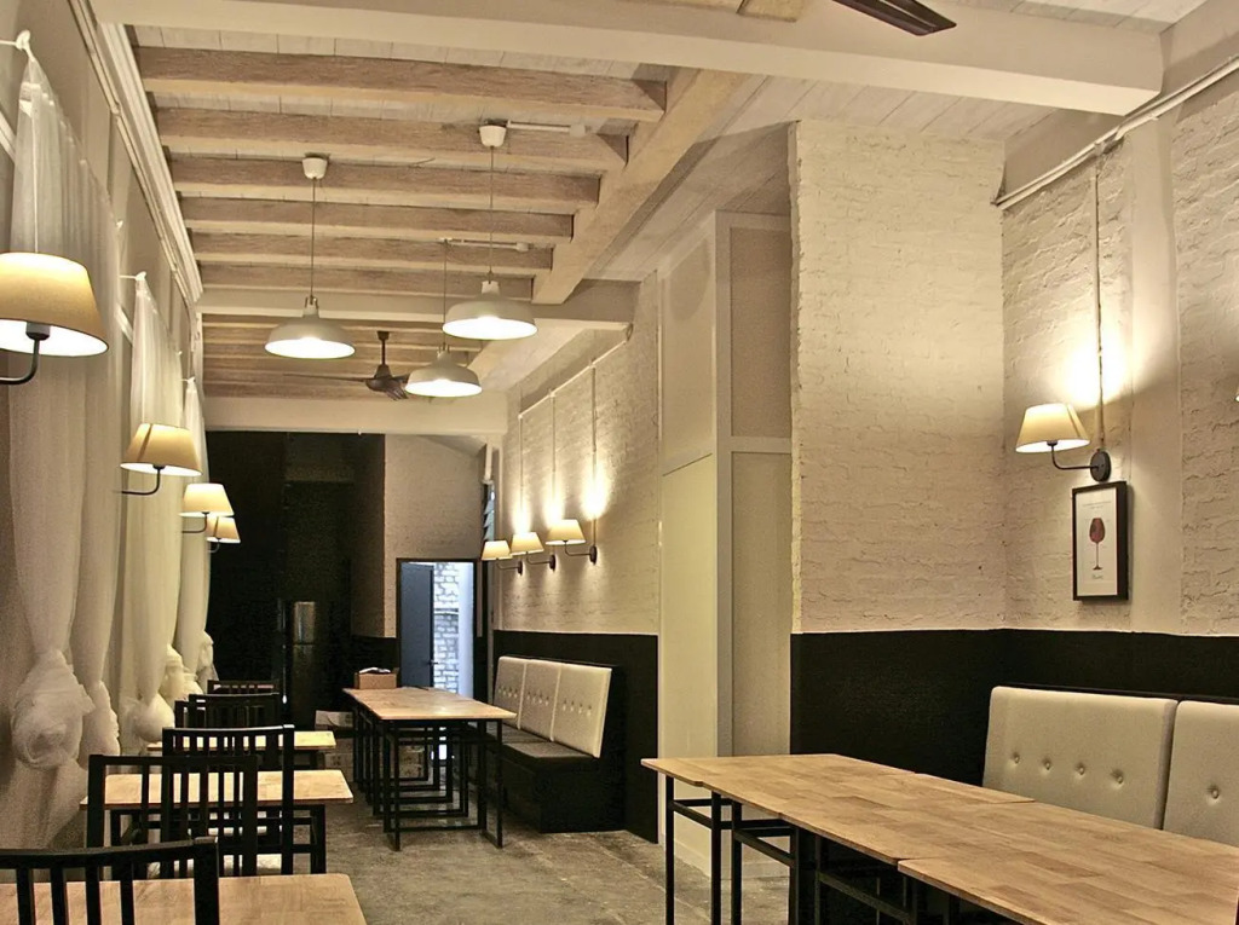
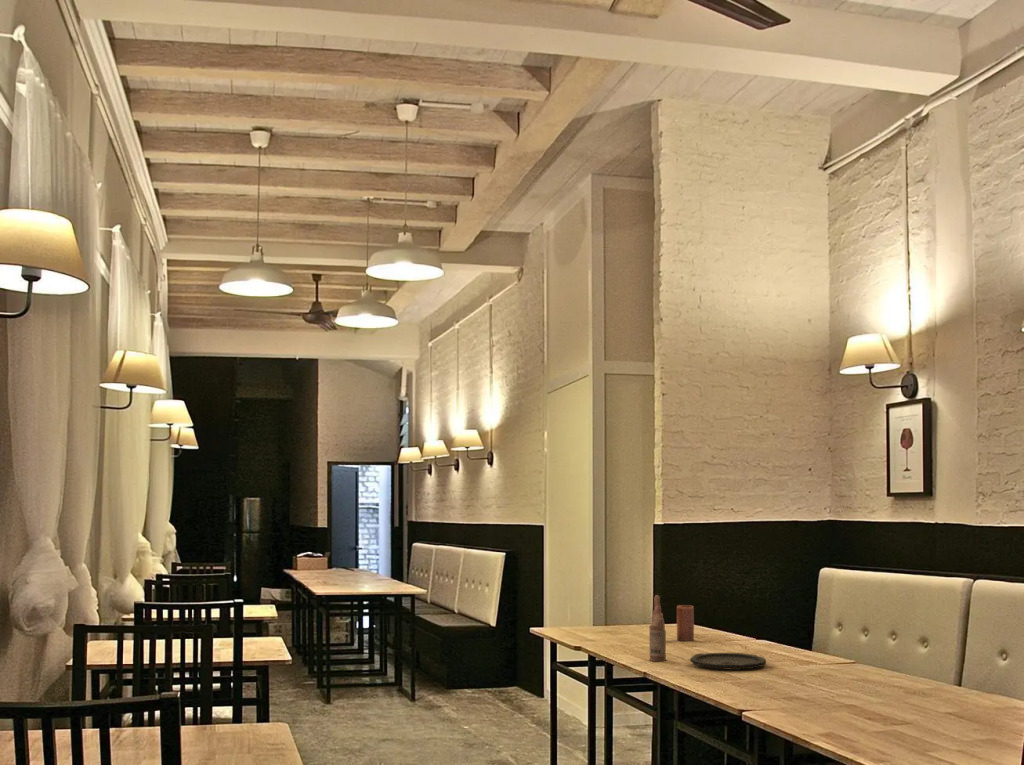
+ candle (685, 623)
+ plate (728, 661)
+ bottle (657, 627)
